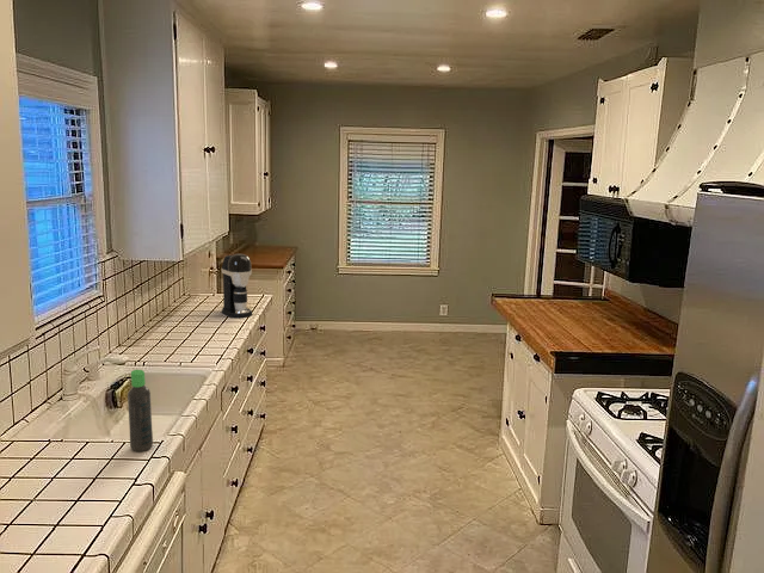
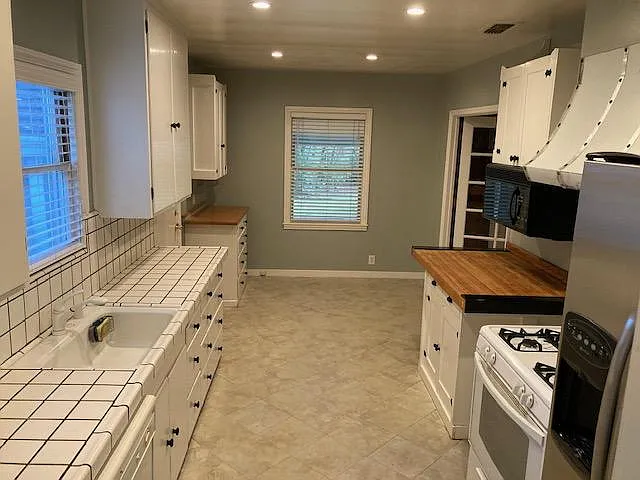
- coffee maker (236, 283)
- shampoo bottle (140, 409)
